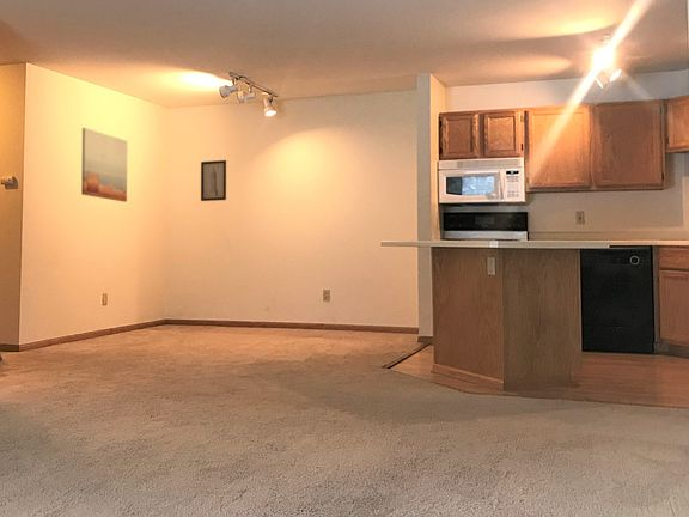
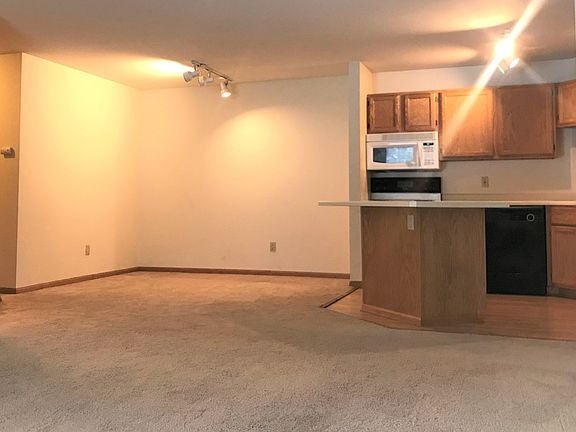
- wall art (213, 181)
- wall art (105, 166)
